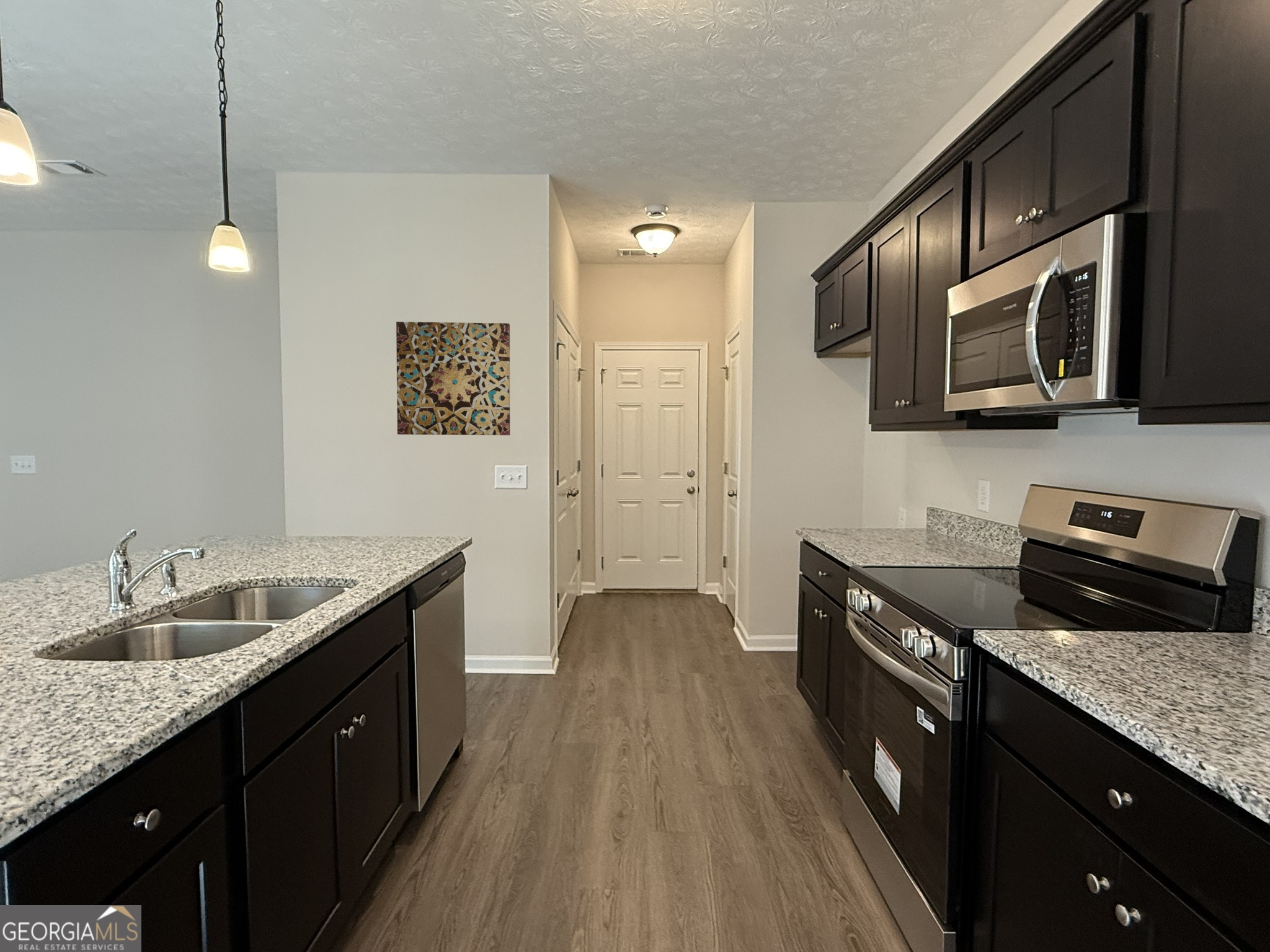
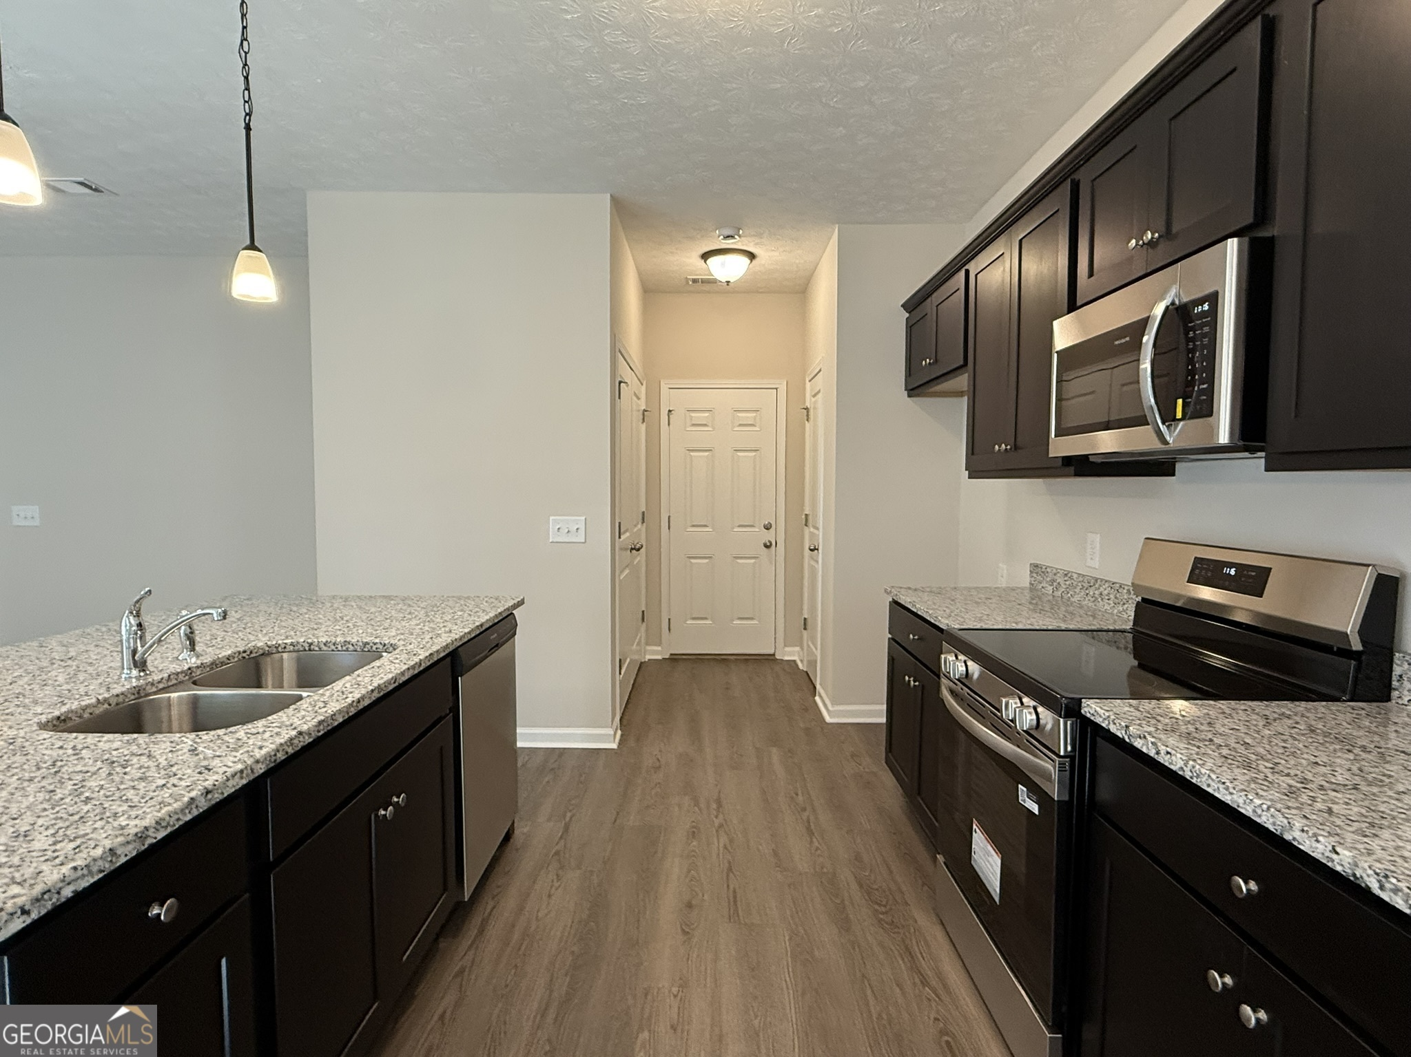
- wall art (453, 379)
